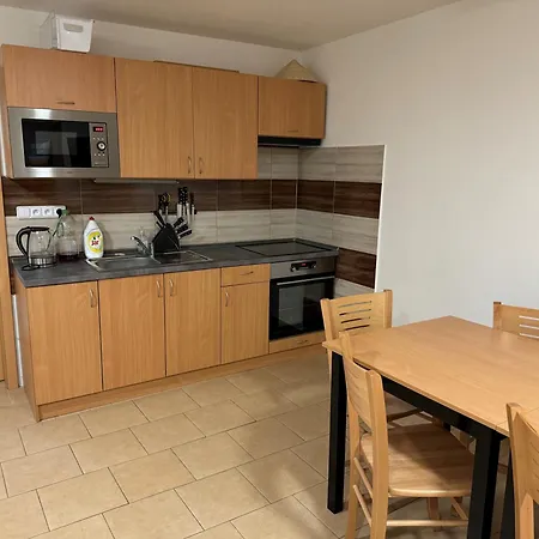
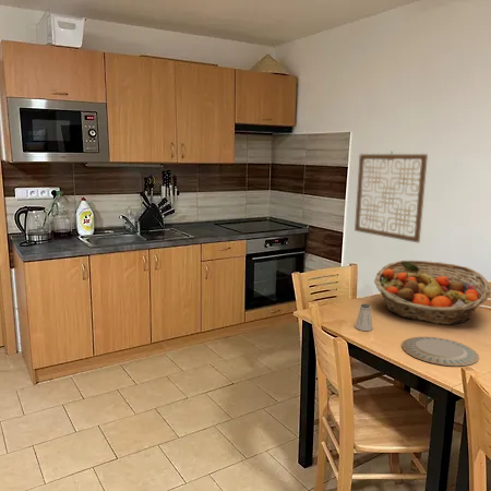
+ fruit basket (429, 290)
+ chinaware (439, 348)
+ saltshaker (364, 316)
+ wall art (387, 193)
